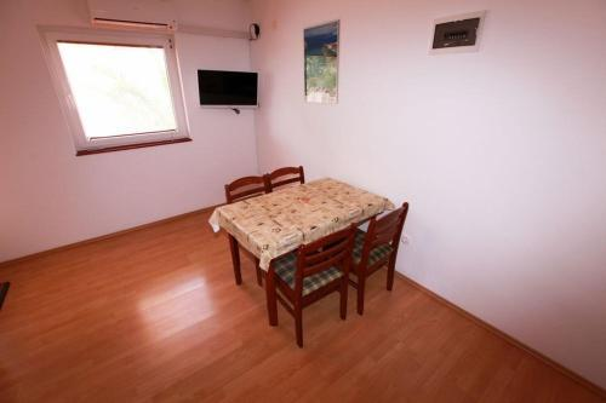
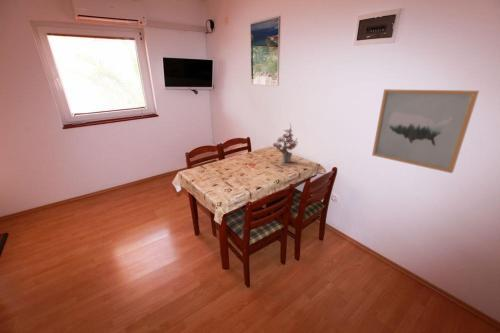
+ wall art (416, 128)
+ potted plant (287, 142)
